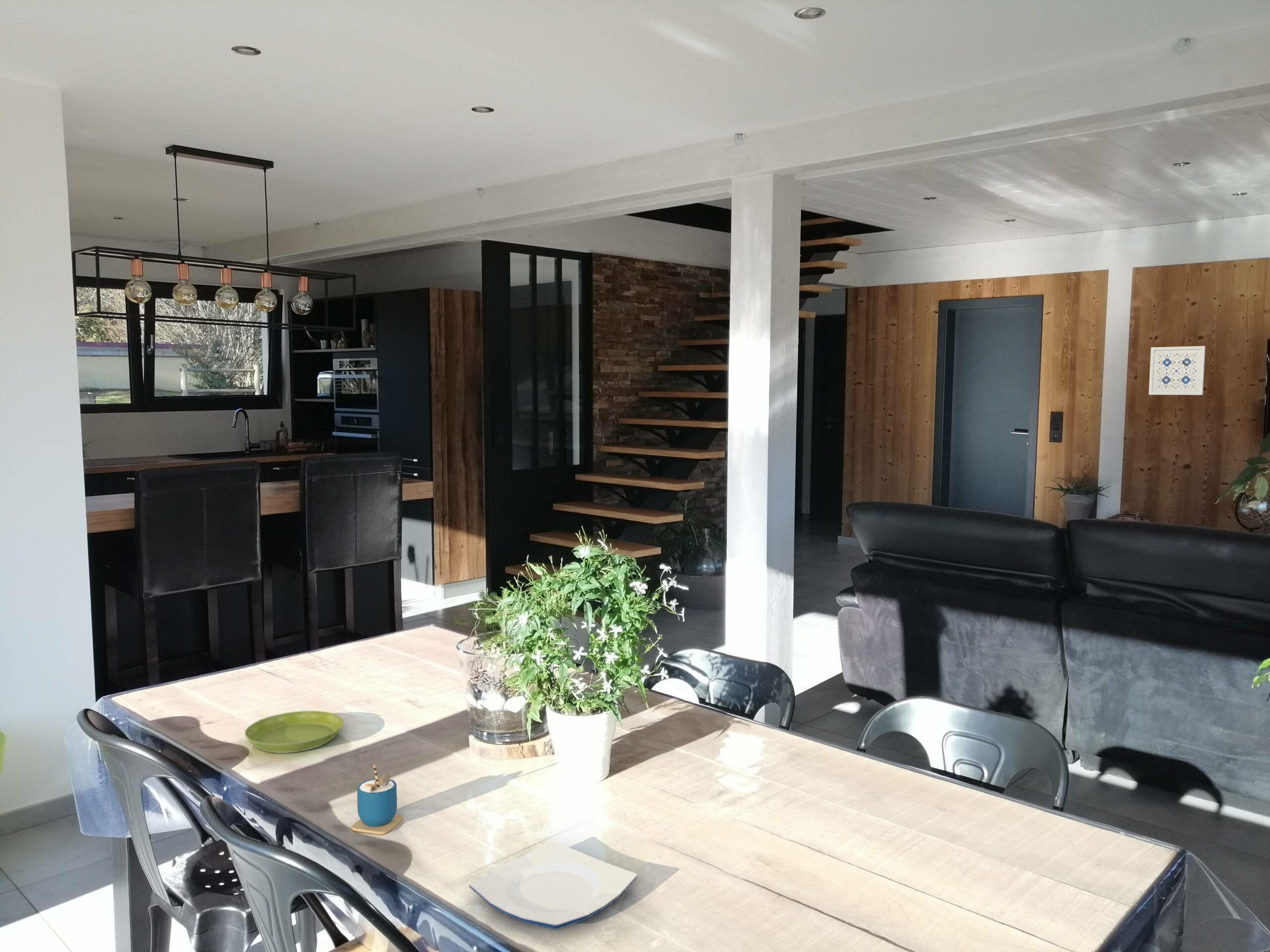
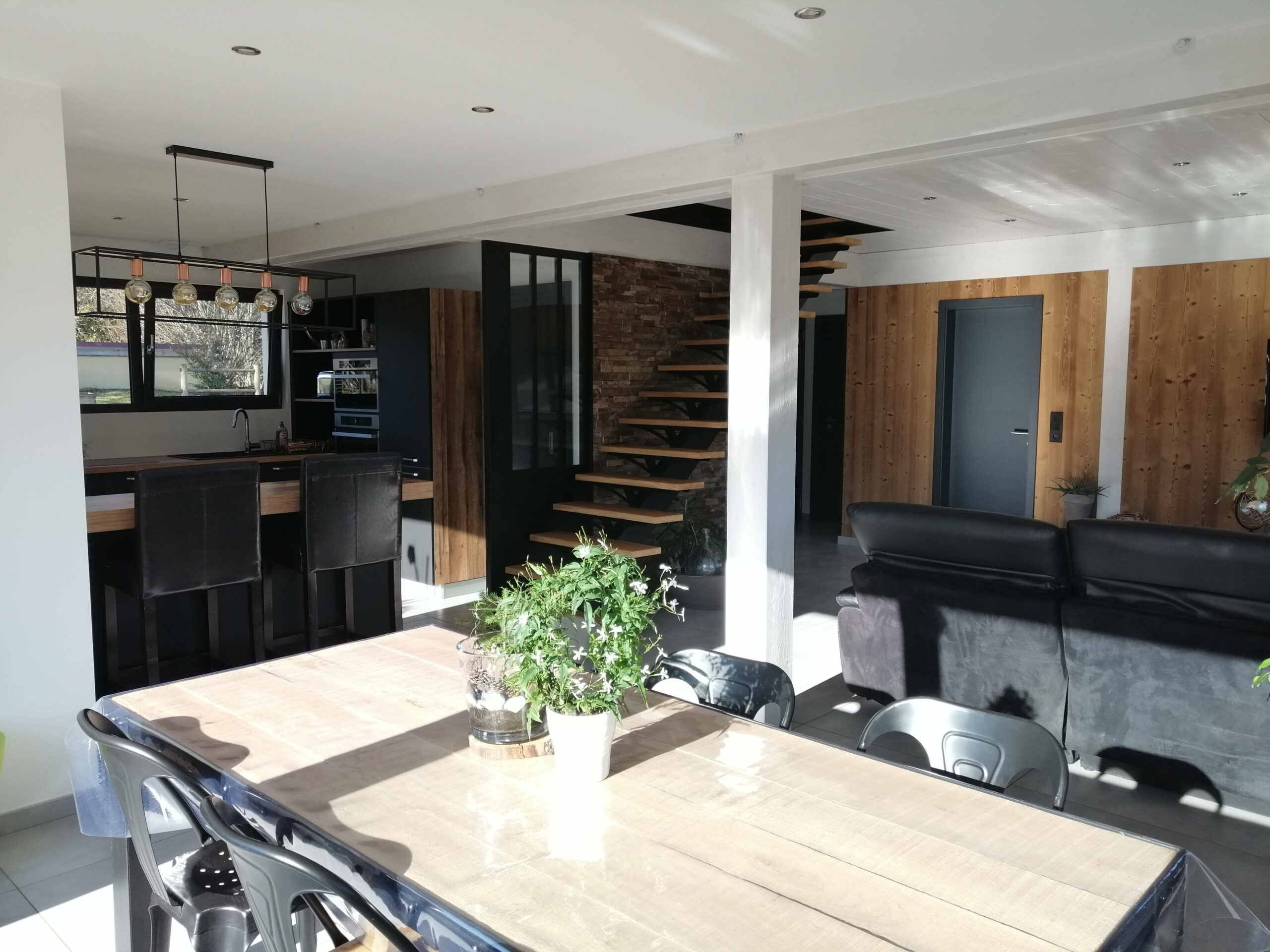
- saucer (295, 733)
- cup (377, 791)
- wall art (1176, 370)
- plate (554, 887)
